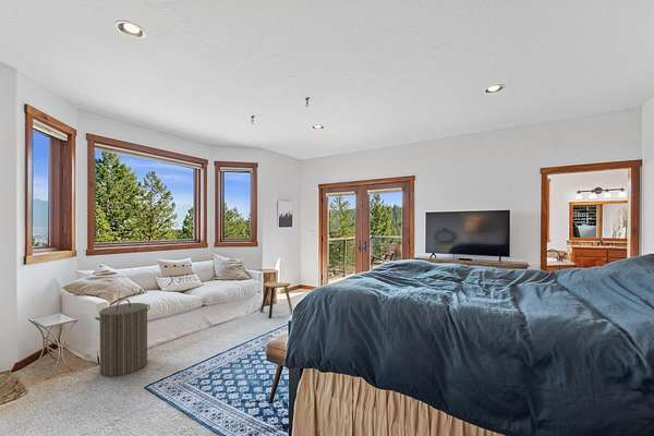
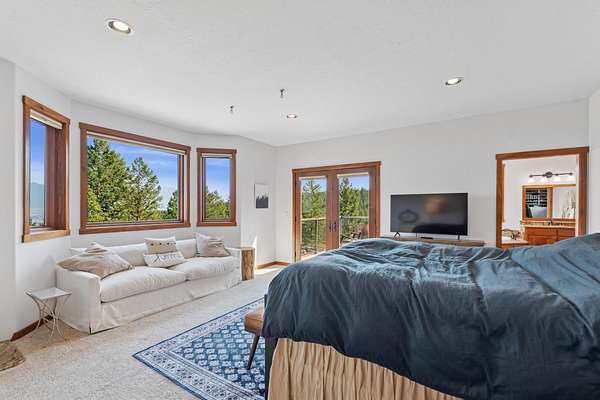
- stool (272, 299)
- laundry hamper (124, 332)
